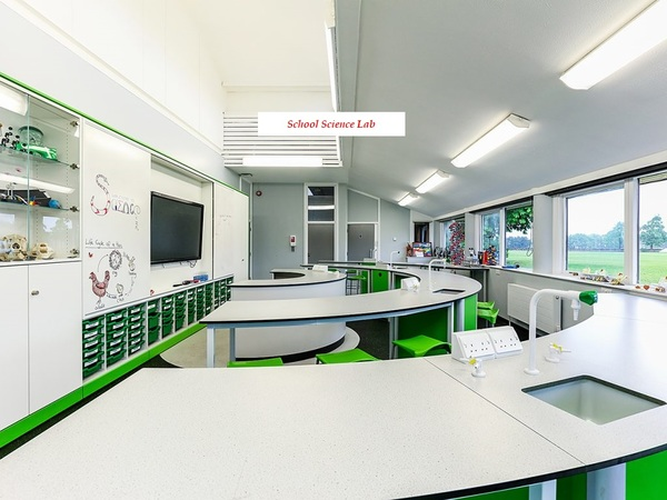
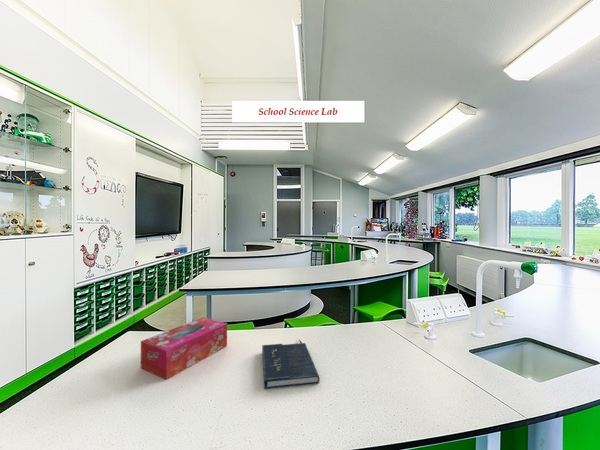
+ tissue box (187, 343)
+ book (286, 356)
